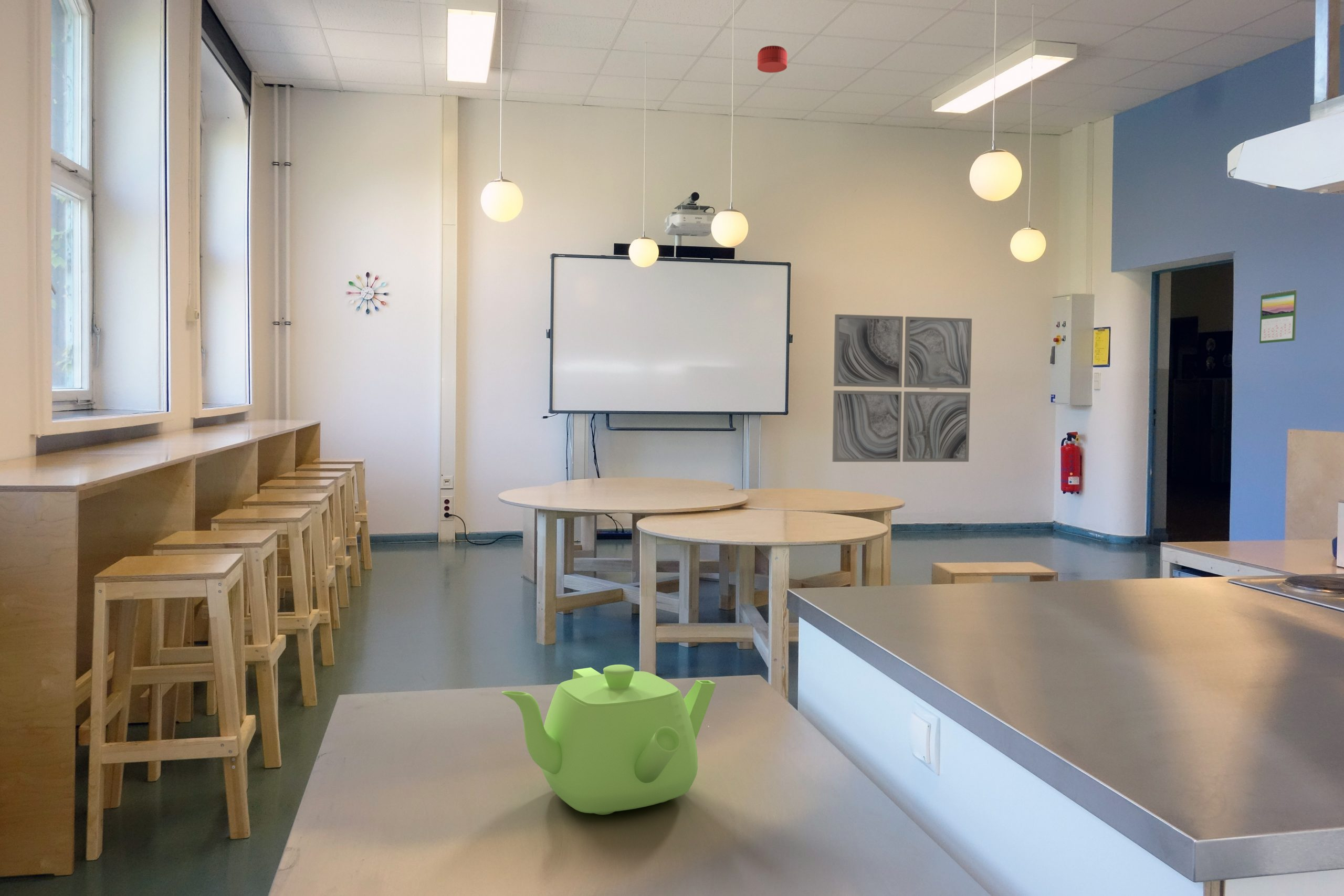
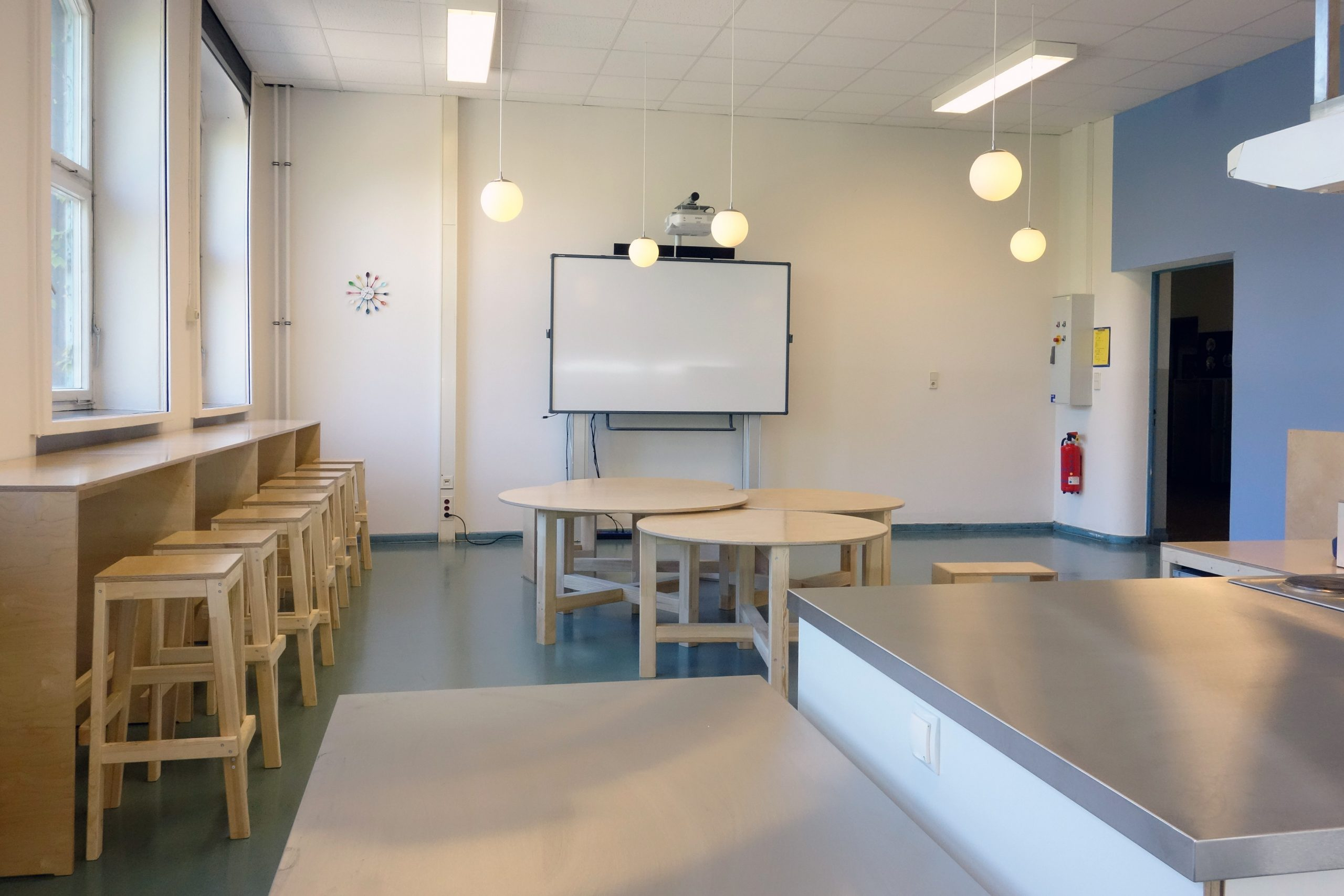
- wall art (901, 387)
- teapot (616, 733)
- smoke detector (772, 58)
- calendar (1277, 316)
